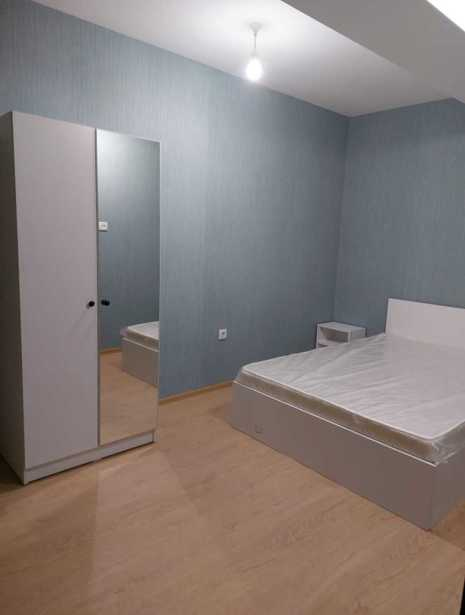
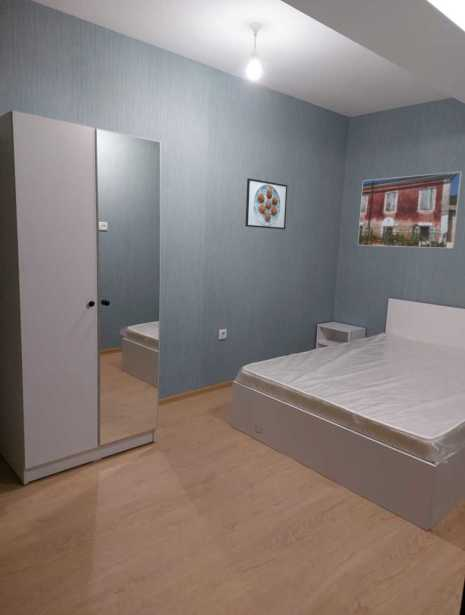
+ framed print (267, 205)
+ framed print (405, 212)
